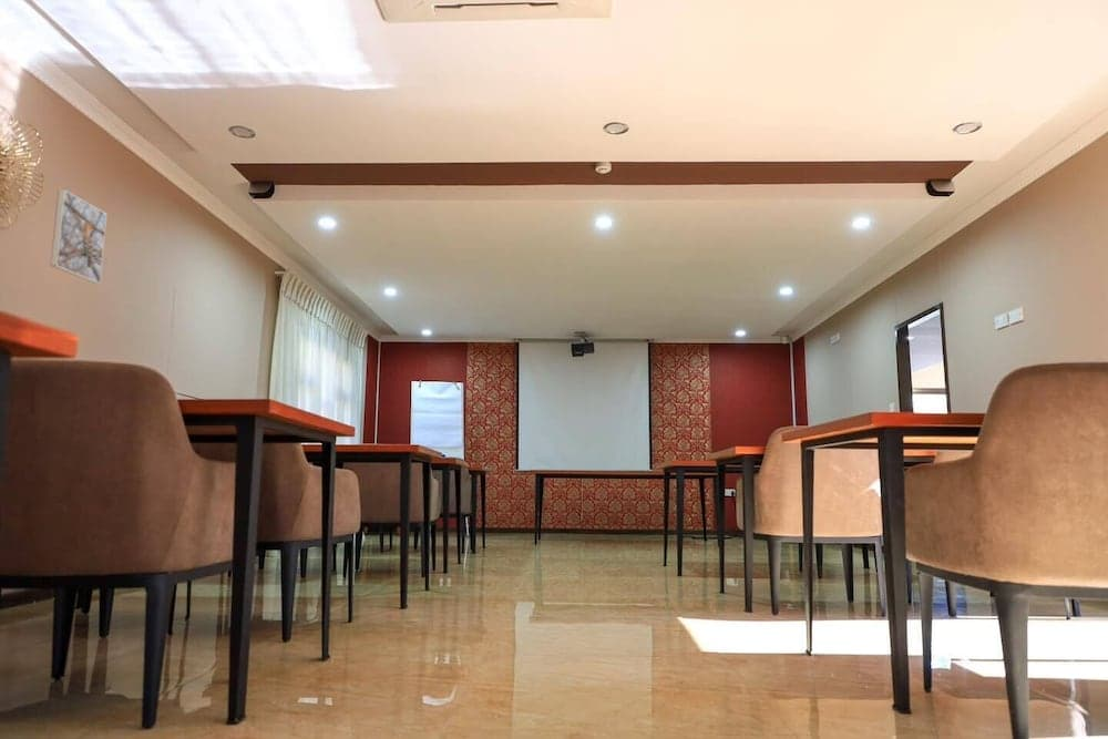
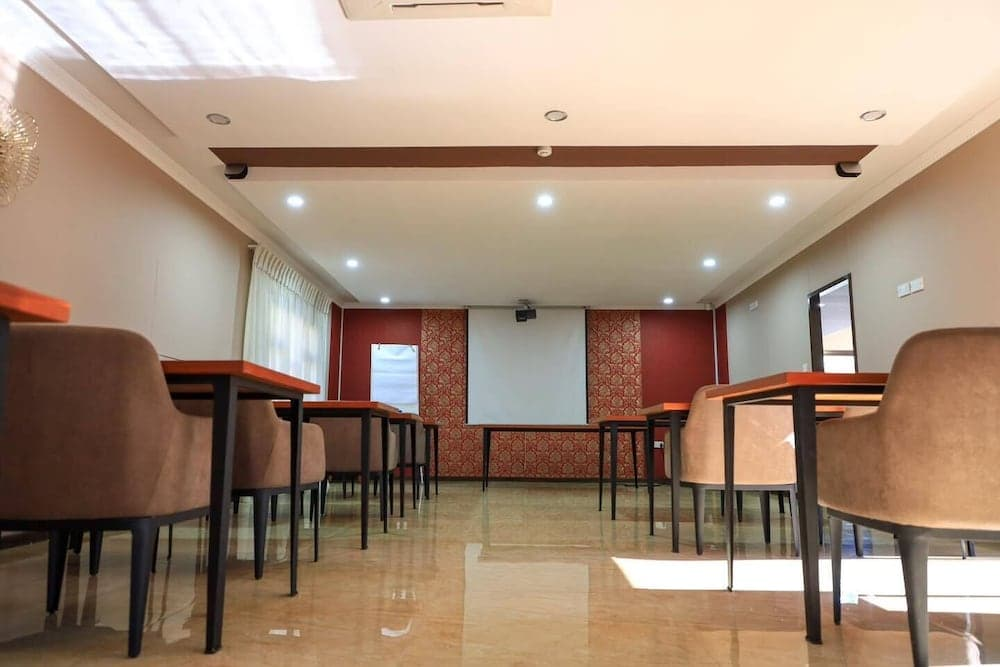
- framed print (80, 238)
